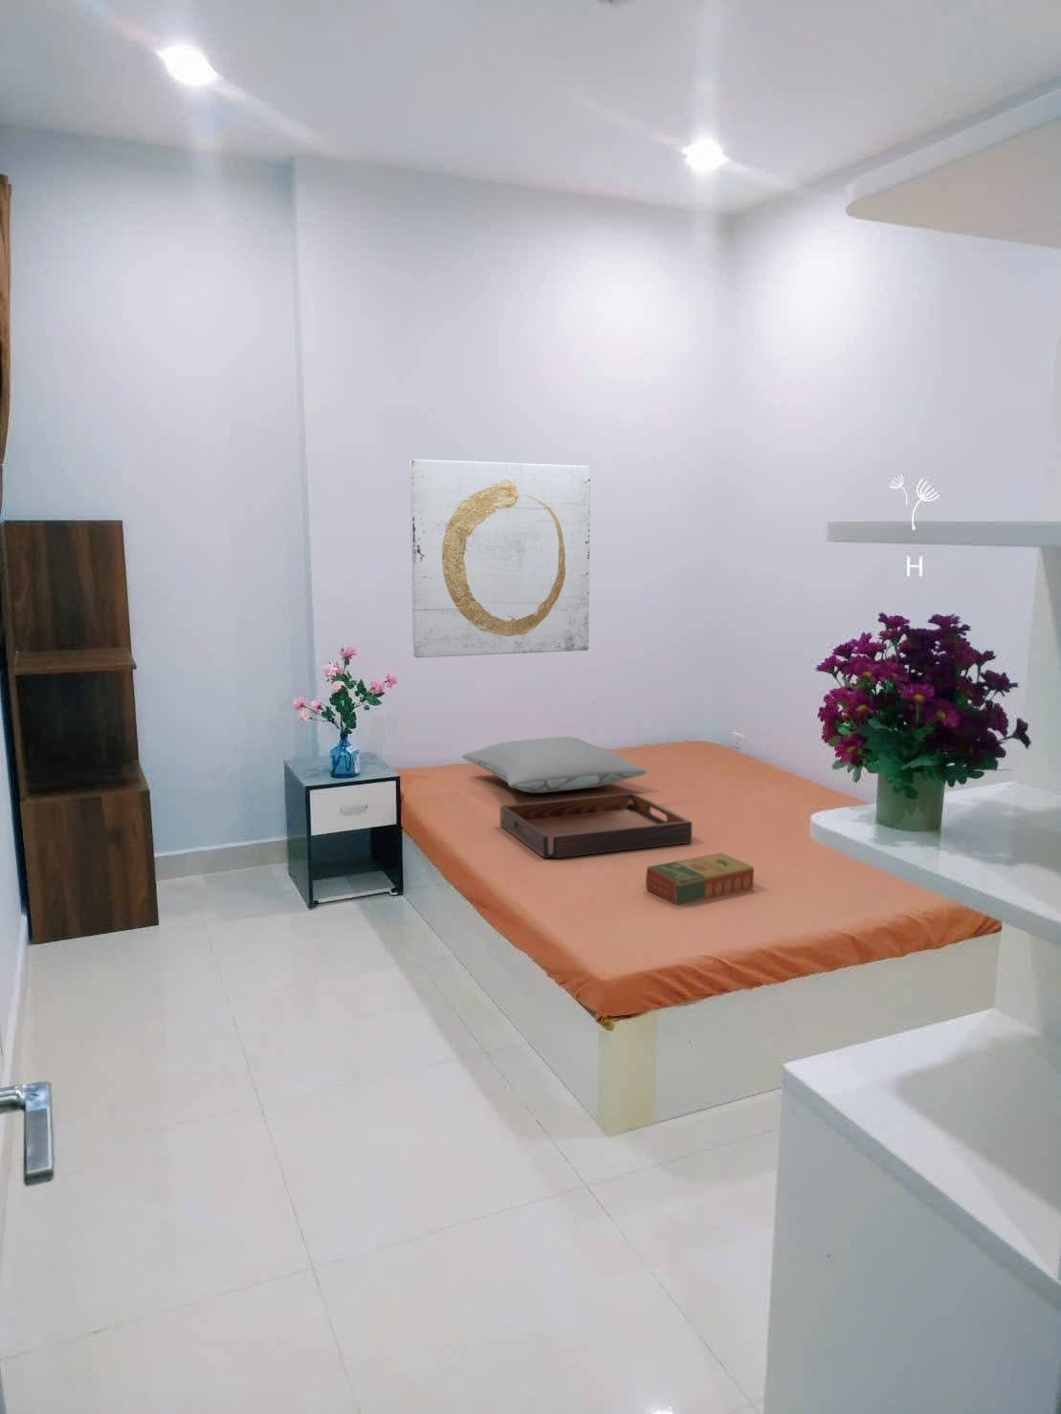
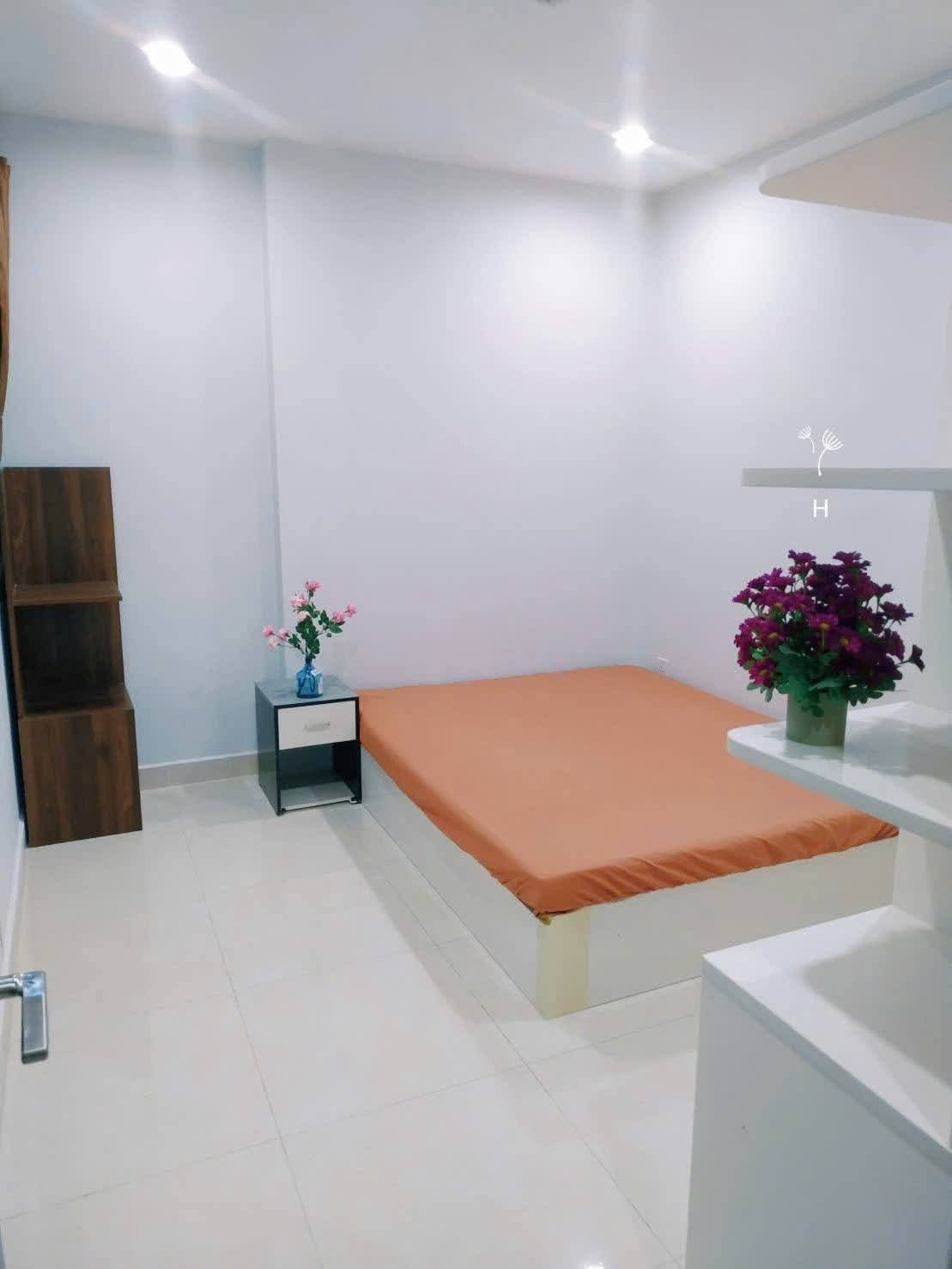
- pillow (551, 763)
- wall art (503, 559)
- serving tray (592, 822)
- book (700, 878)
